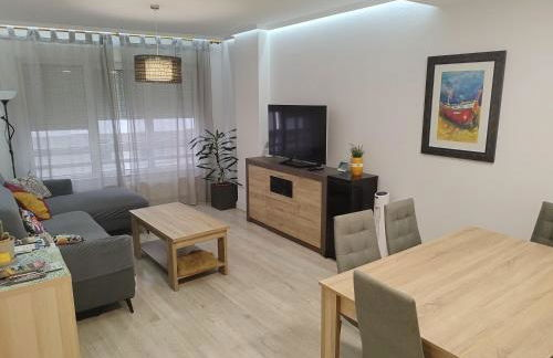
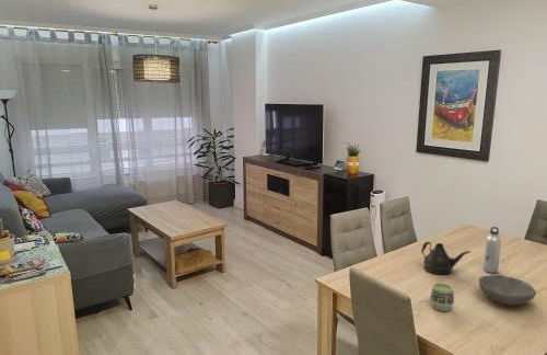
+ cup (442, 297)
+ bowl (505, 291)
+ teapot (444, 257)
+ water bottle (492, 249)
